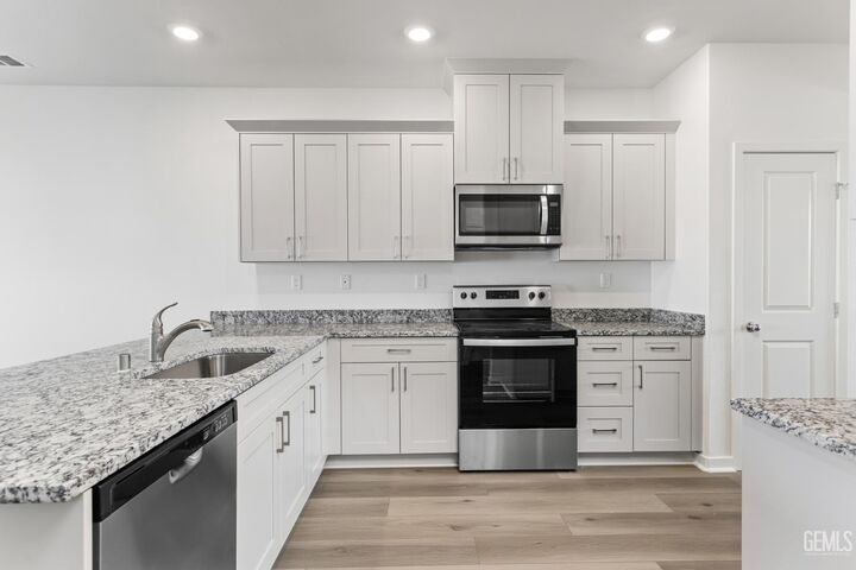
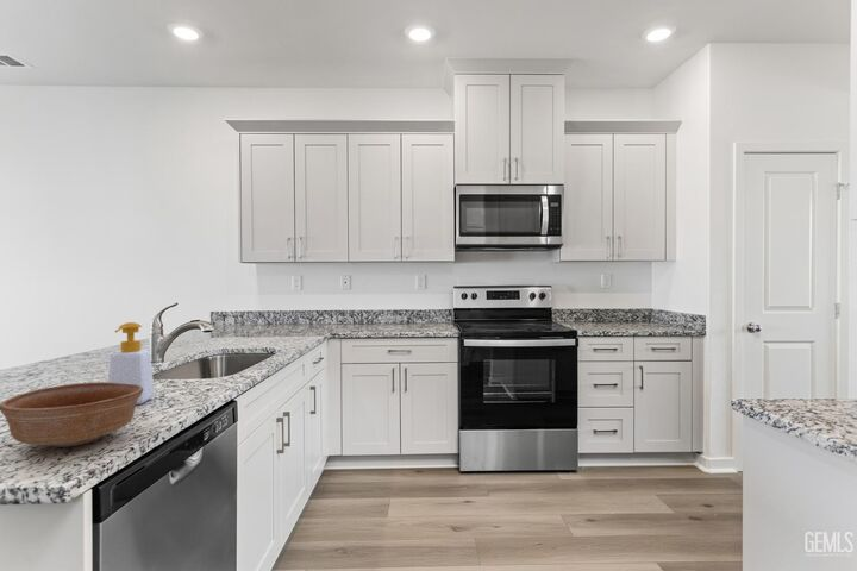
+ bowl (76, 416)
+ soap bottle (127, 363)
